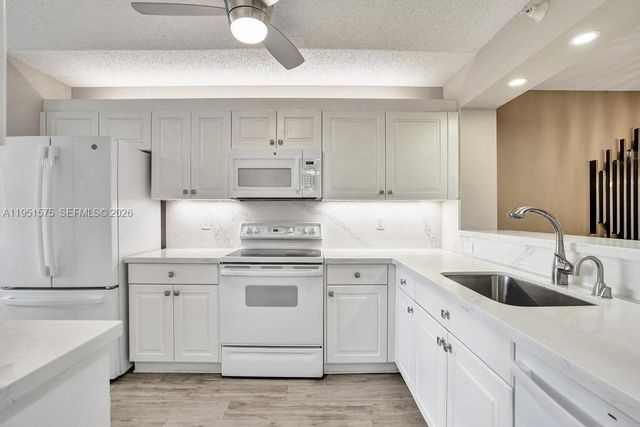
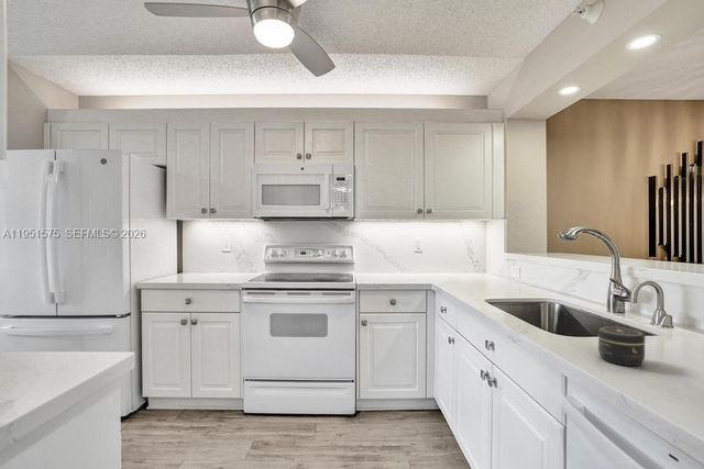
+ jar (620, 345)
